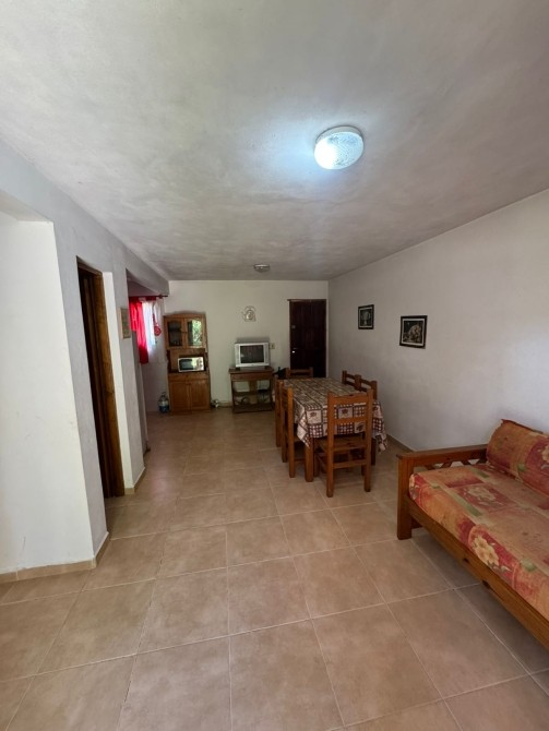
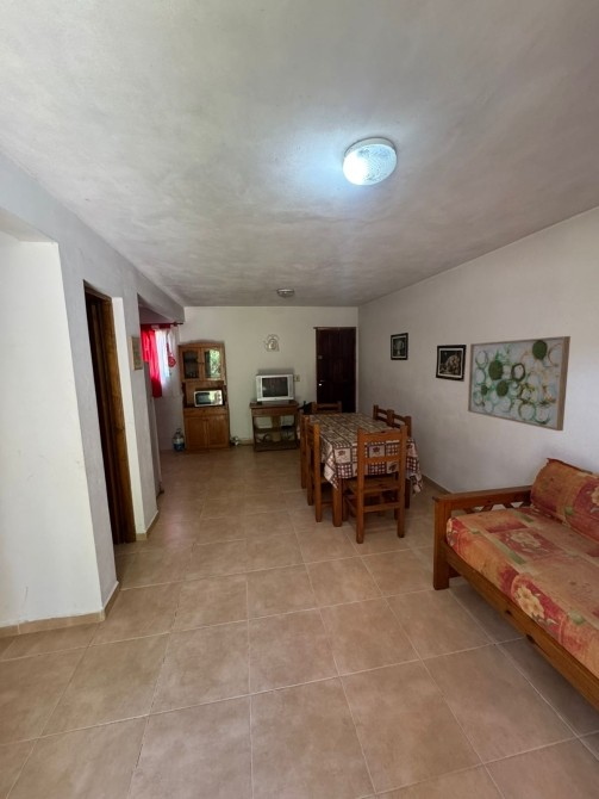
+ wall art (508, 380)
